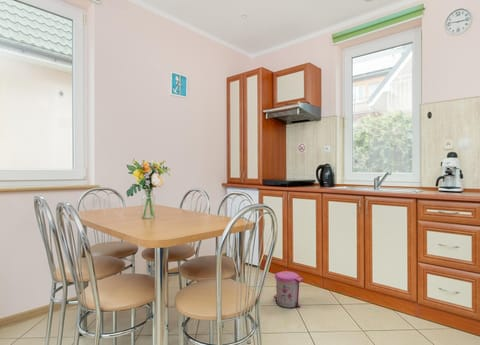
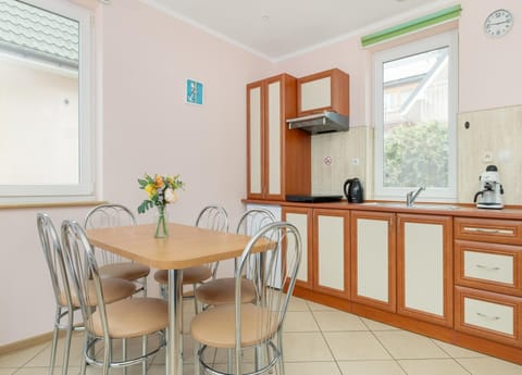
- trash can (287, 288)
